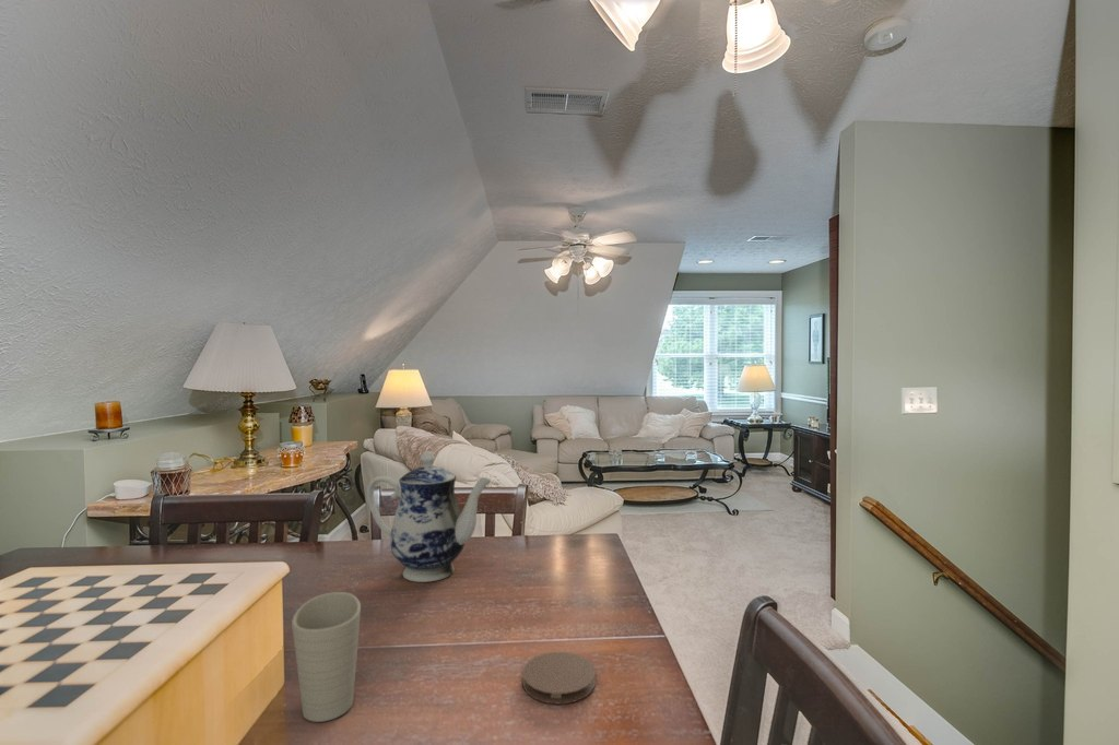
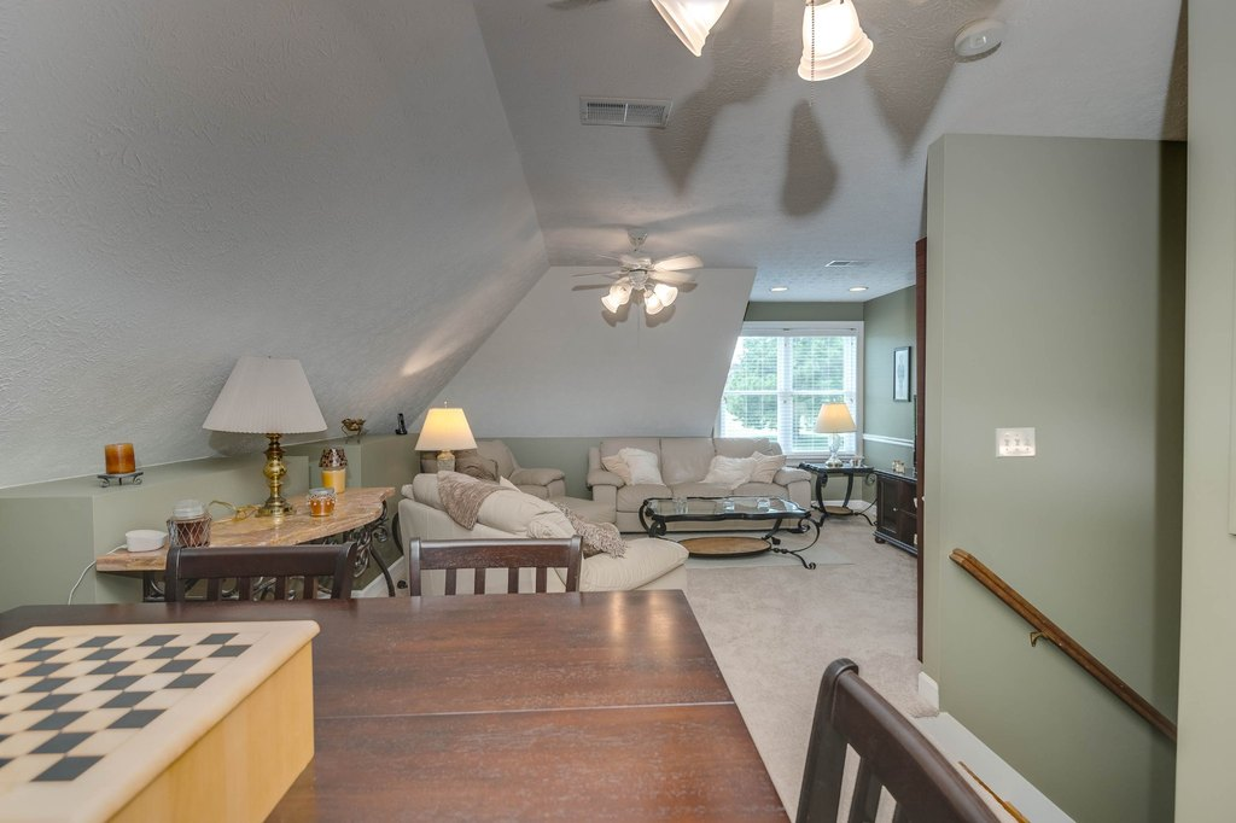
- teapot (427, 511)
- cup (327, 655)
- coaster (558, 675)
